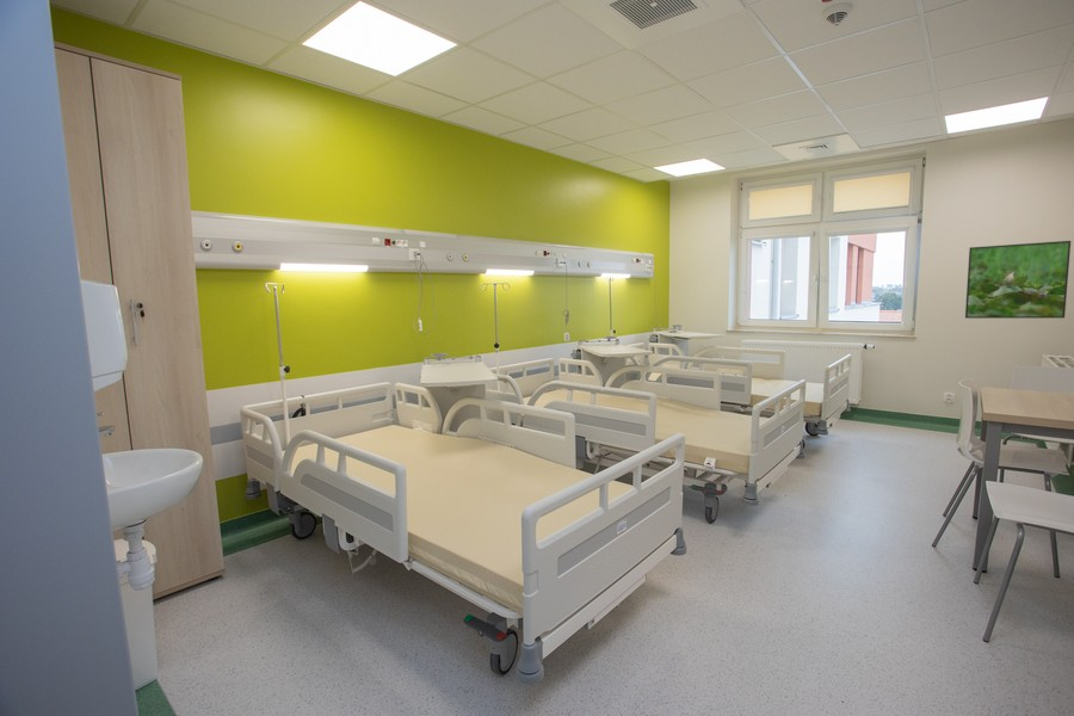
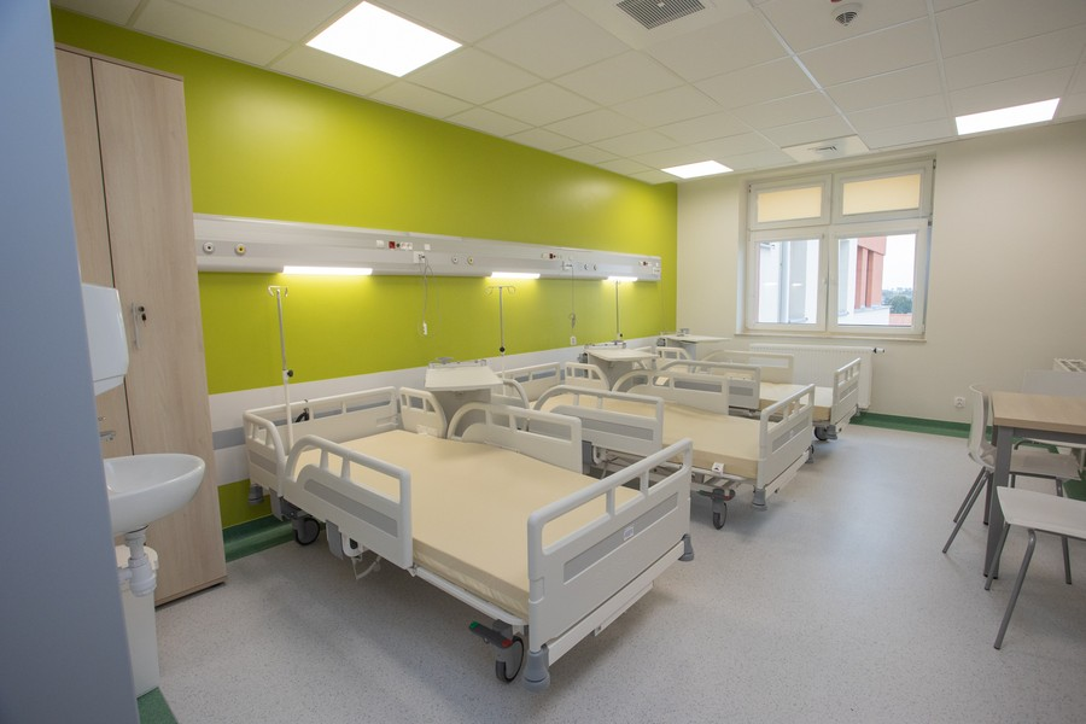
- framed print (1014, 280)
